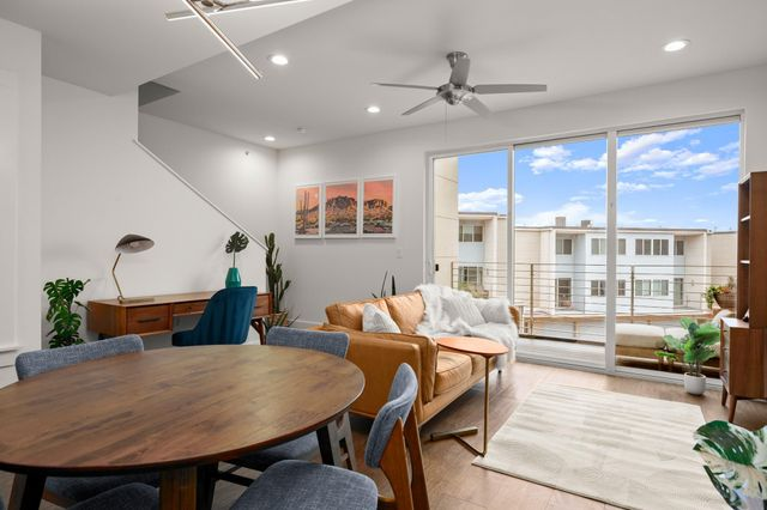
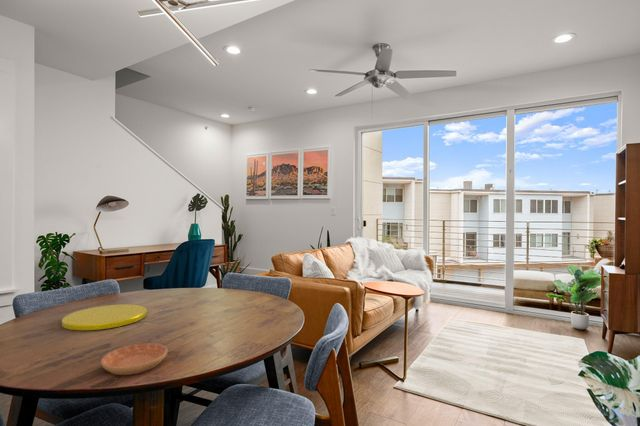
+ plate (106, 315)
+ saucer (135, 359)
